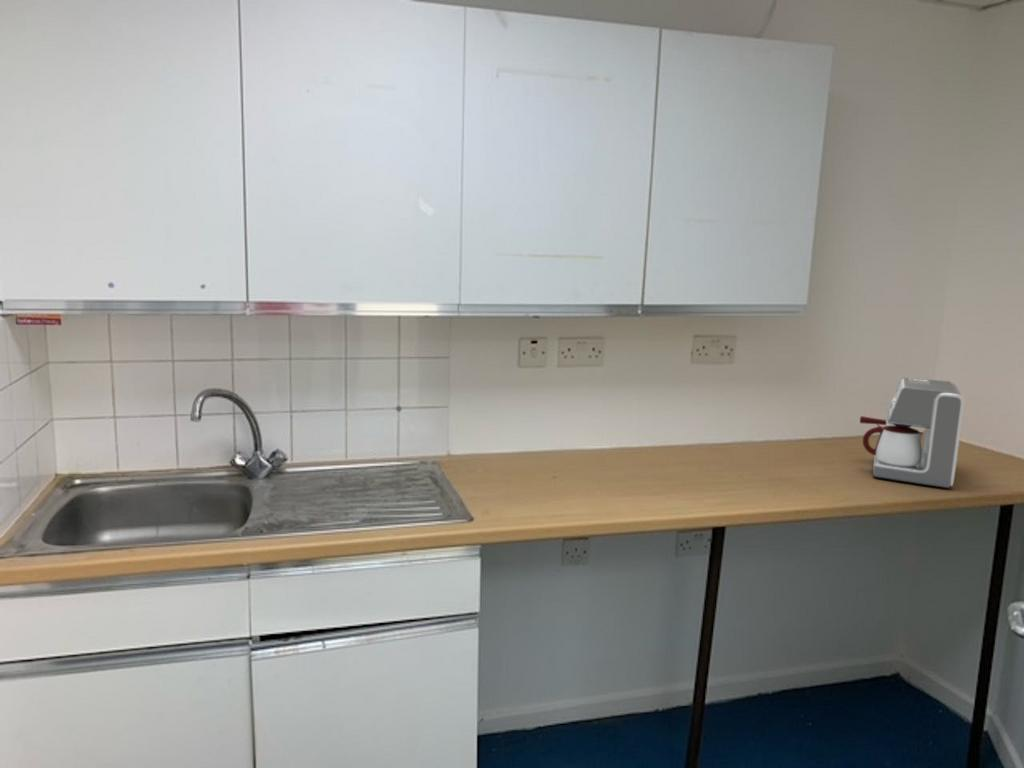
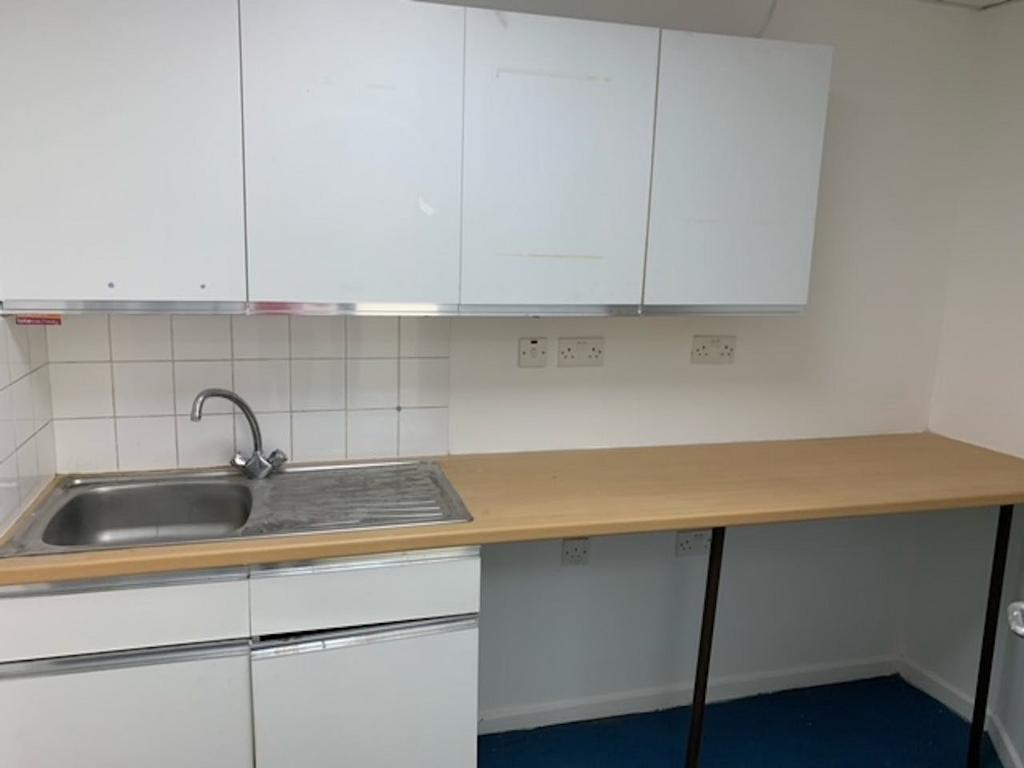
- coffee maker (917, 430)
